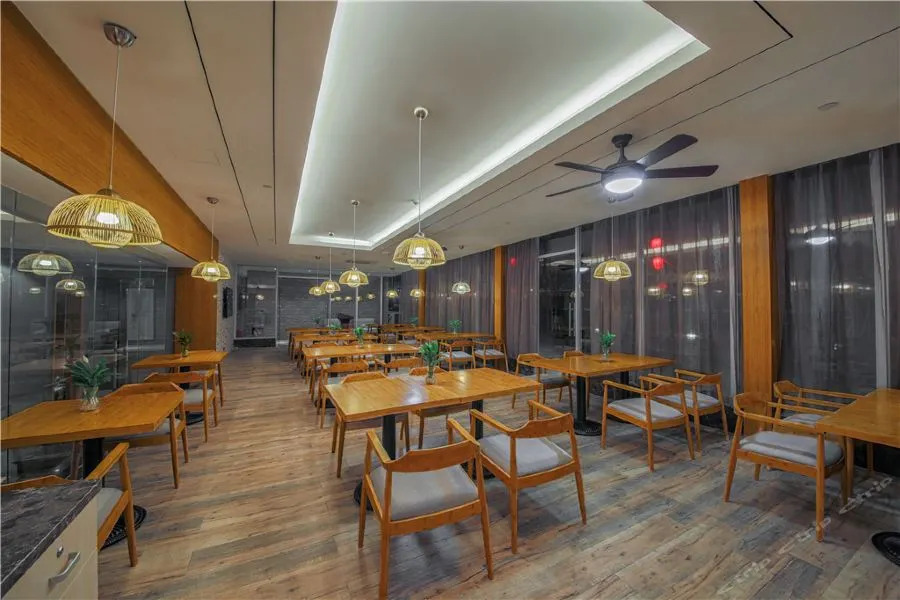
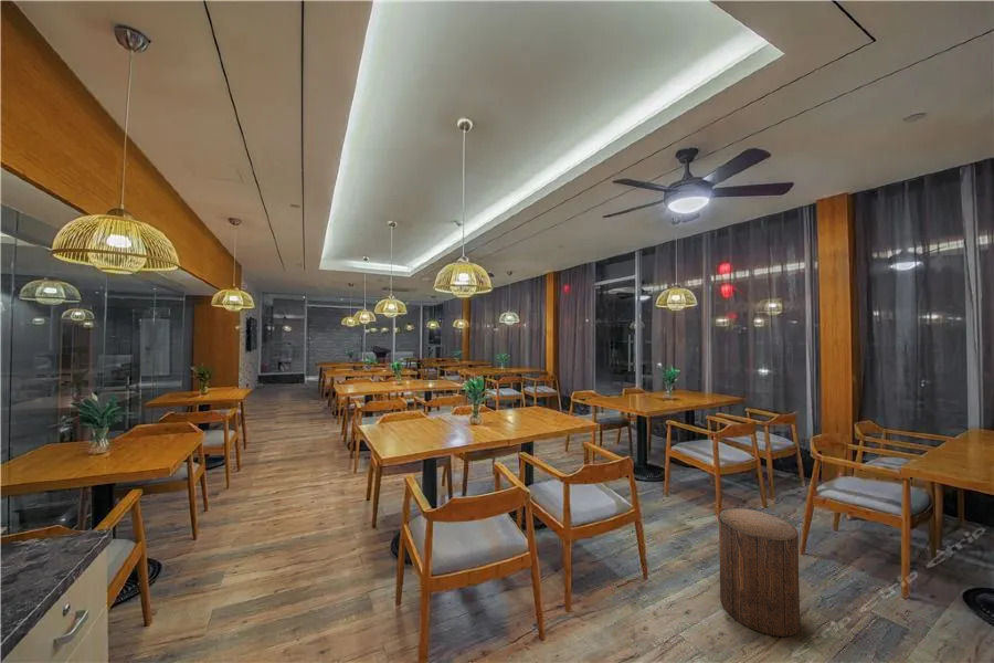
+ stool (757, 566)
